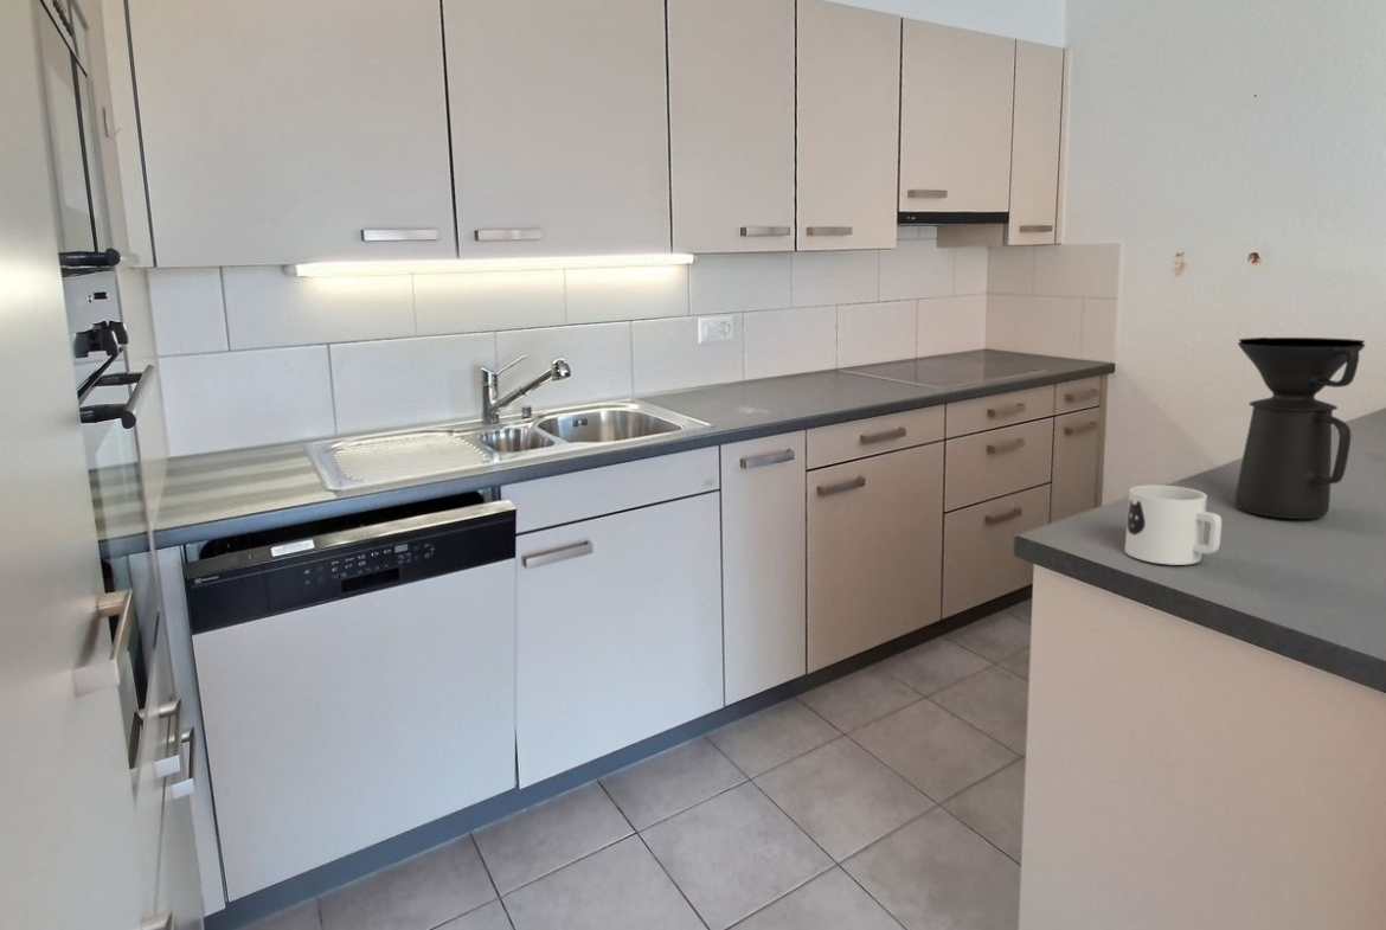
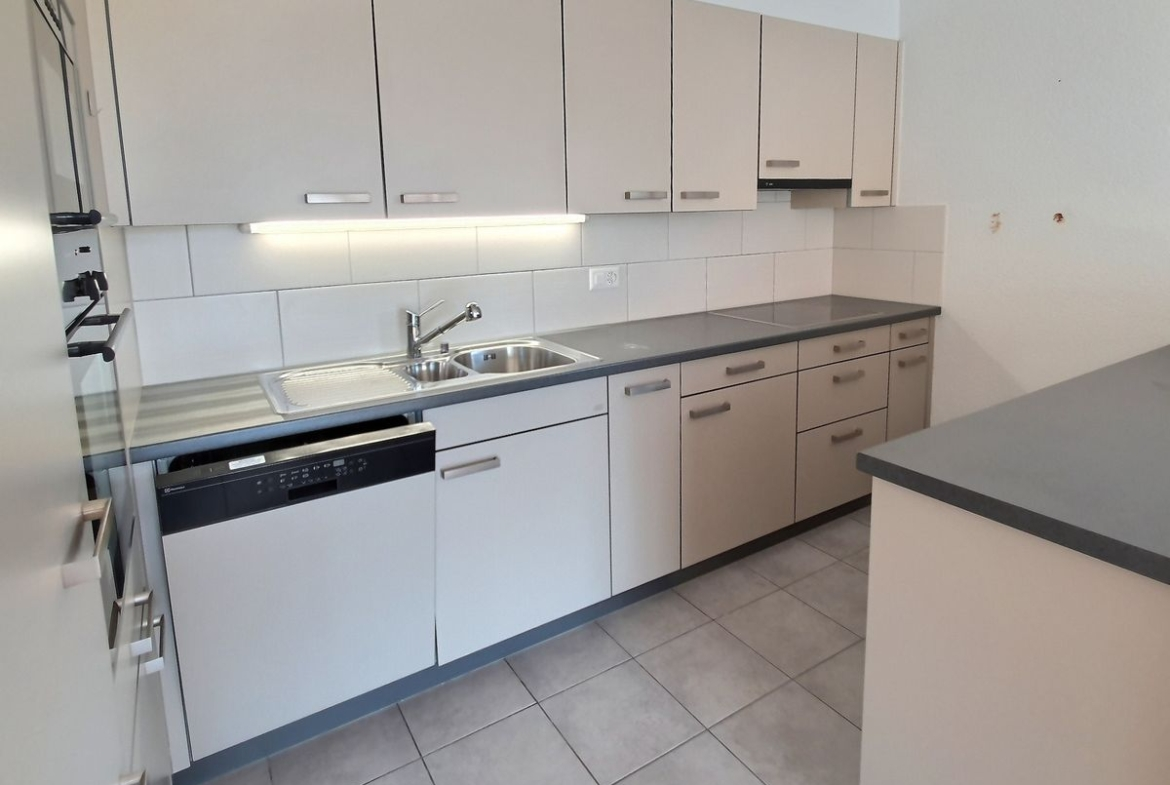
- mug (1174, 525)
- coffee maker (1289, 426)
